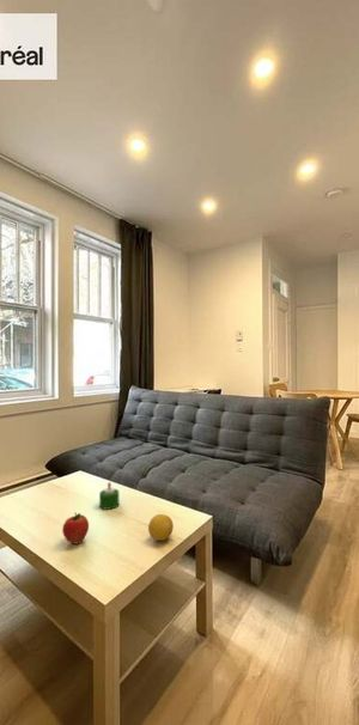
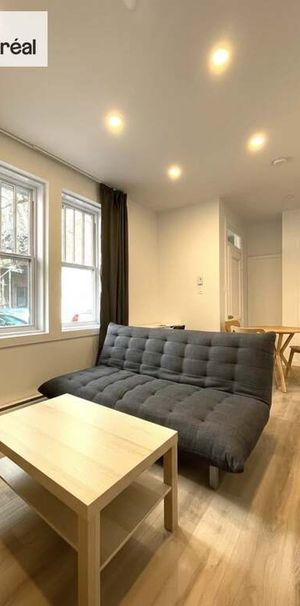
- candle (109, 493)
- fruit (160, 526)
- apple (75, 526)
